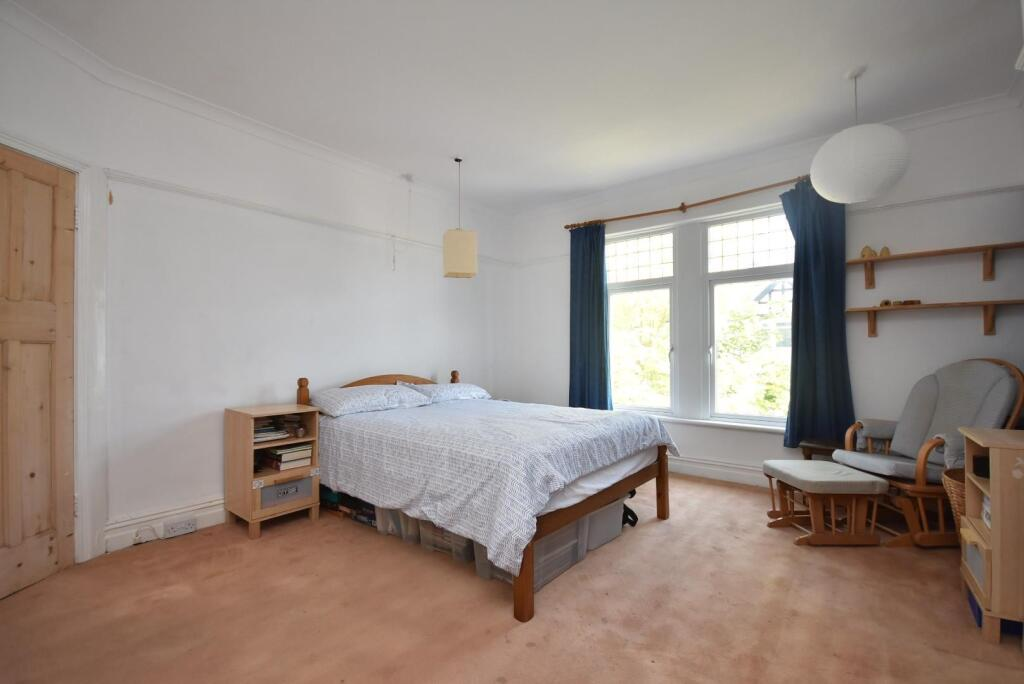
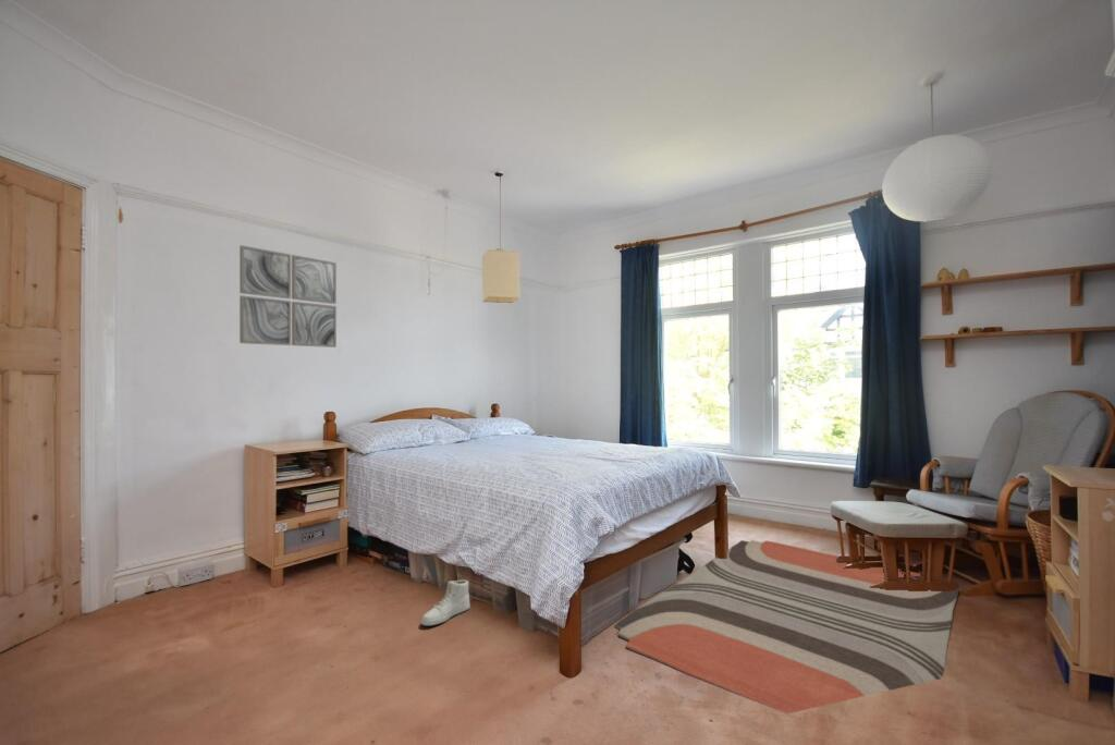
+ rug (798, 606)
+ sneaker (445, 599)
+ wall art (292, 298)
